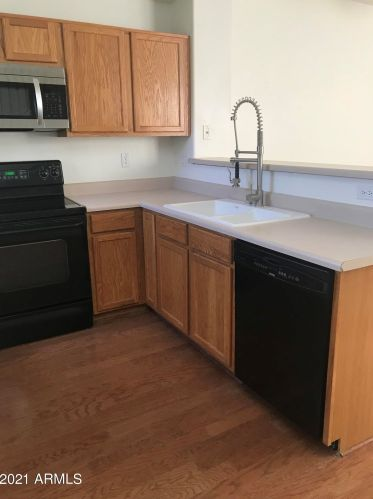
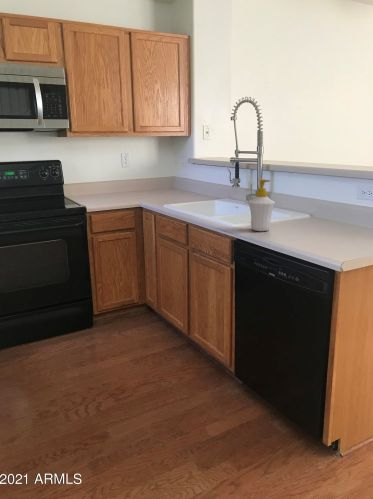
+ soap bottle (261, 204)
